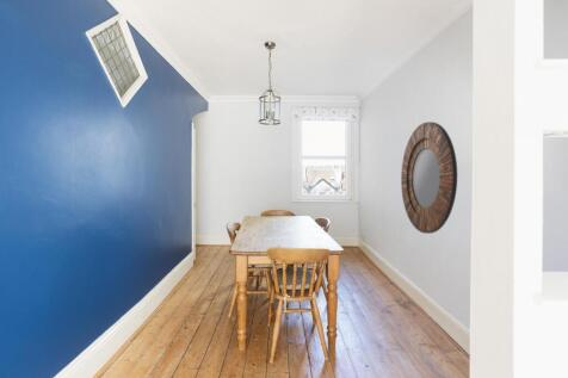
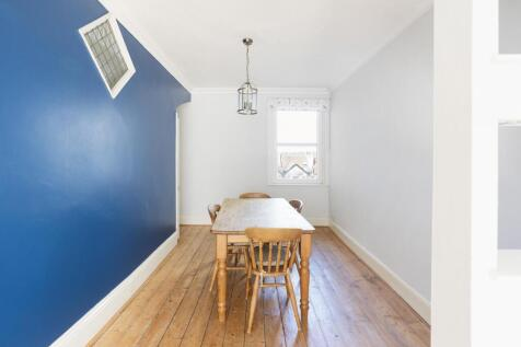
- home mirror (424, 178)
